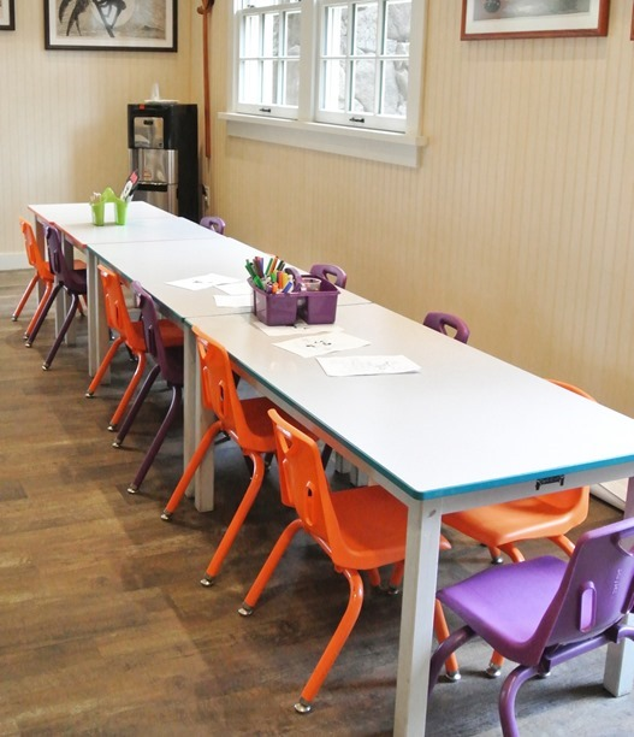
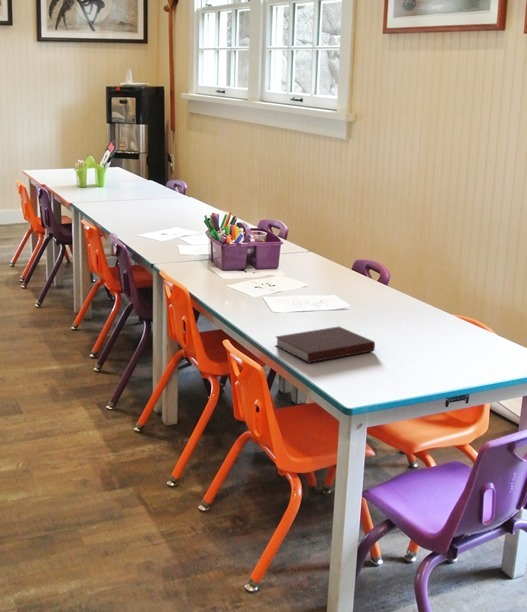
+ notebook (324, 343)
